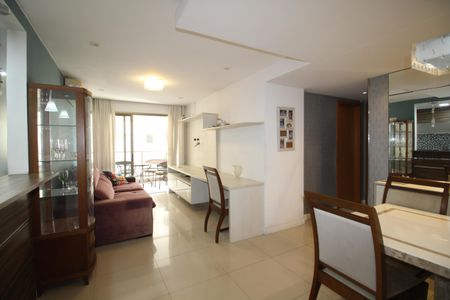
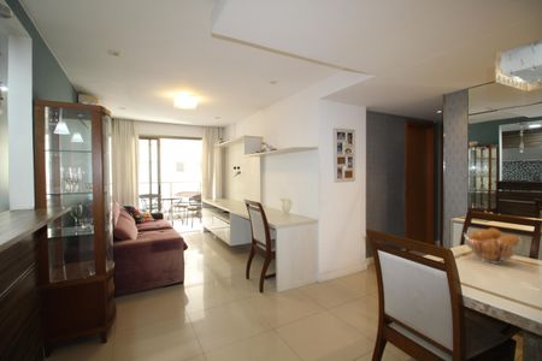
+ fruit basket (490, 244)
